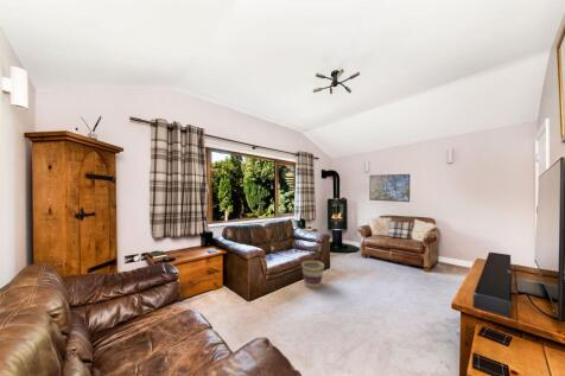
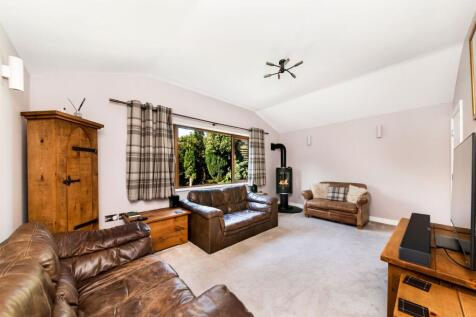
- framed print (388, 187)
- basket (312, 274)
